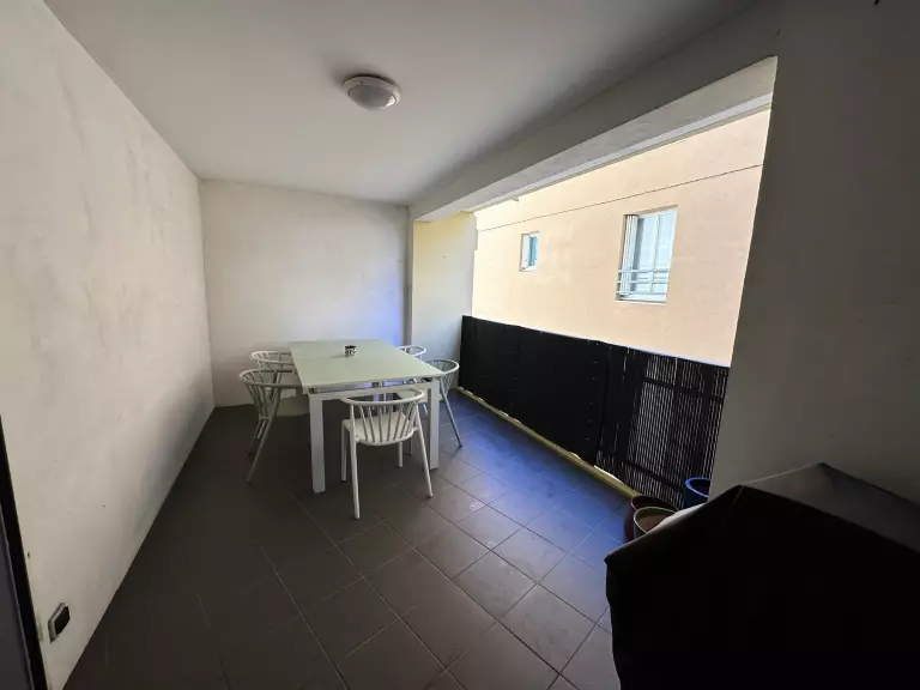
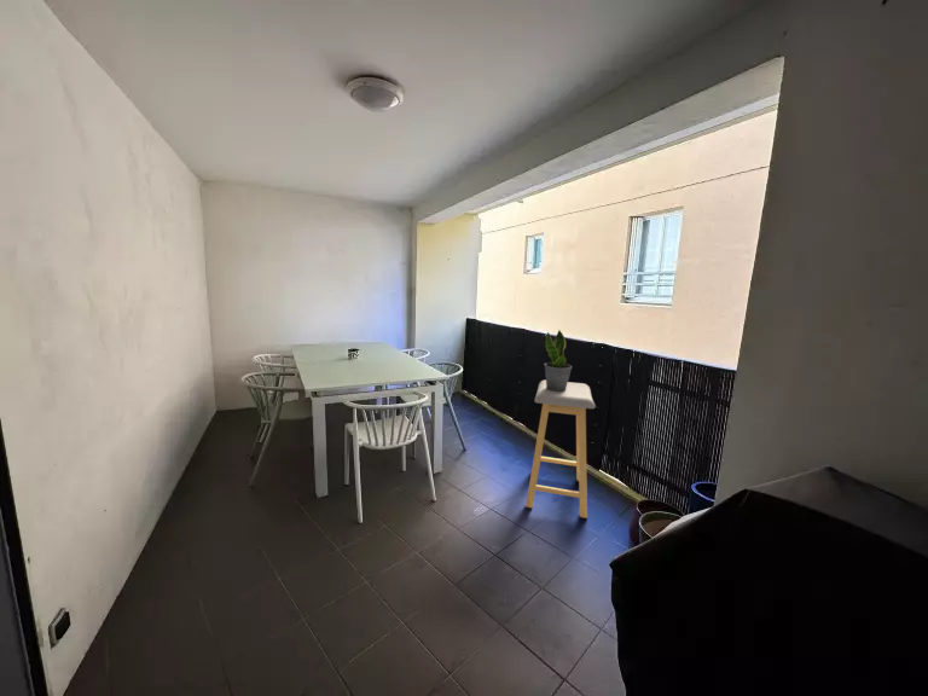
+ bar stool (576, 441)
+ potted plant (558, 358)
